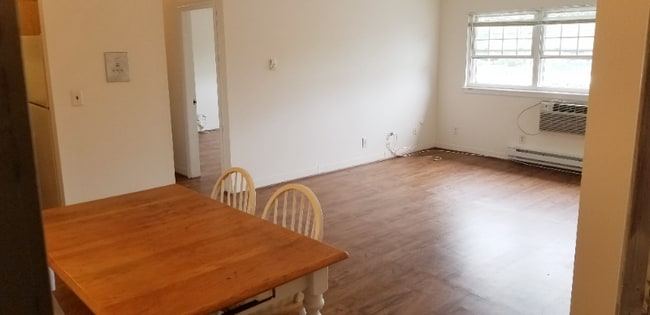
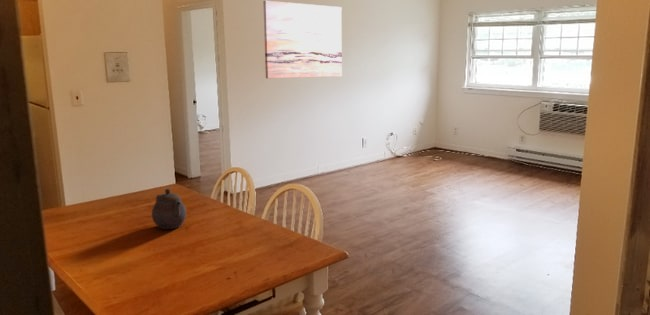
+ wall art (305, 41)
+ teapot (168, 207)
